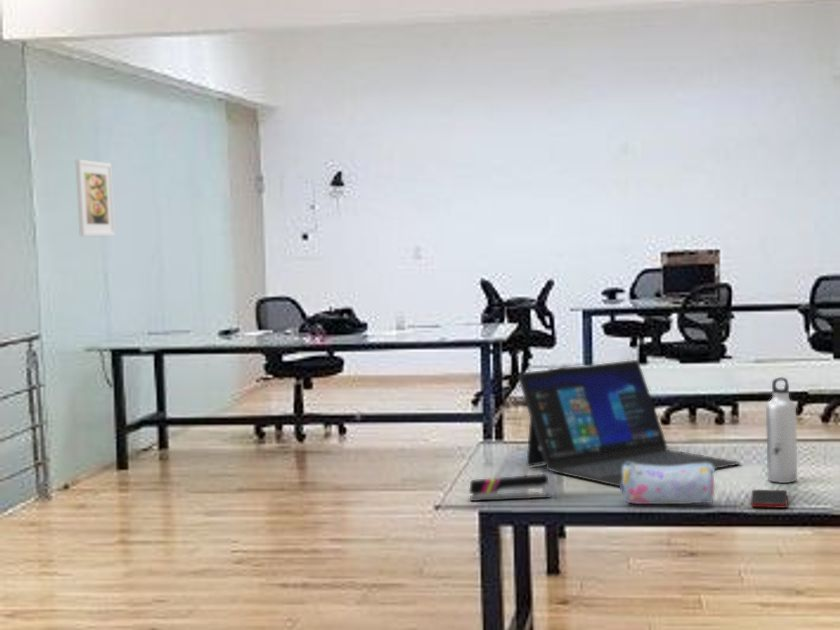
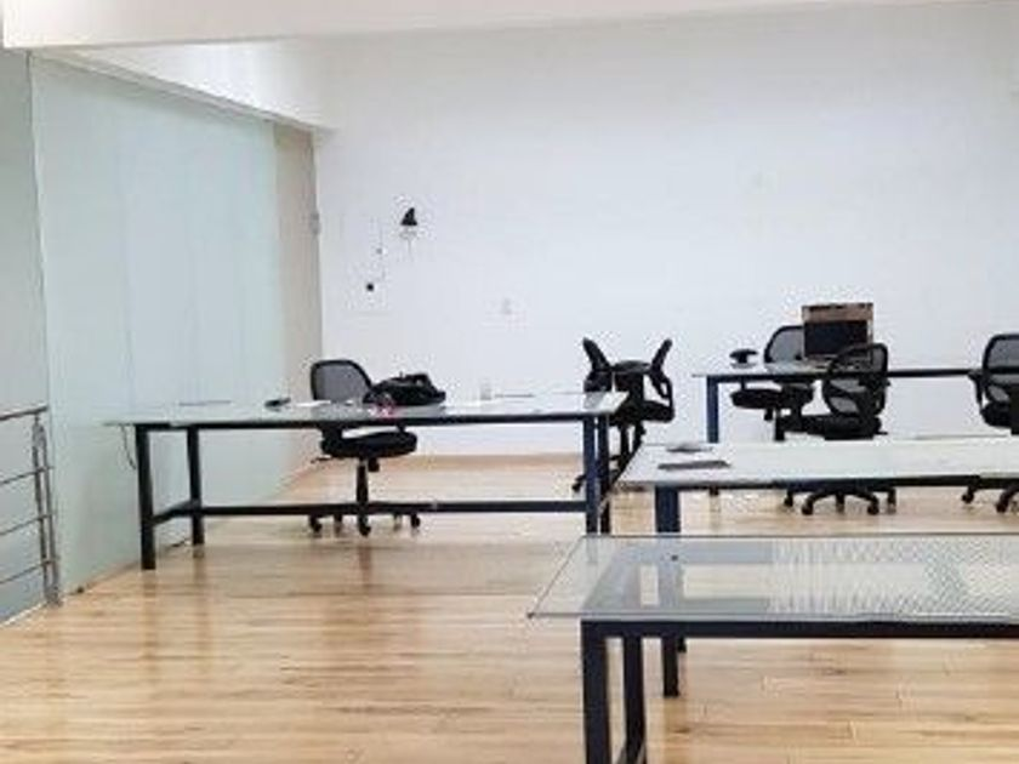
- stapler (509, 487)
- cell phone (769, 498)
- laptop (628, 417)
- water bottle (781, 429)
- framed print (95, 198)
- pencil case (667, 482)
